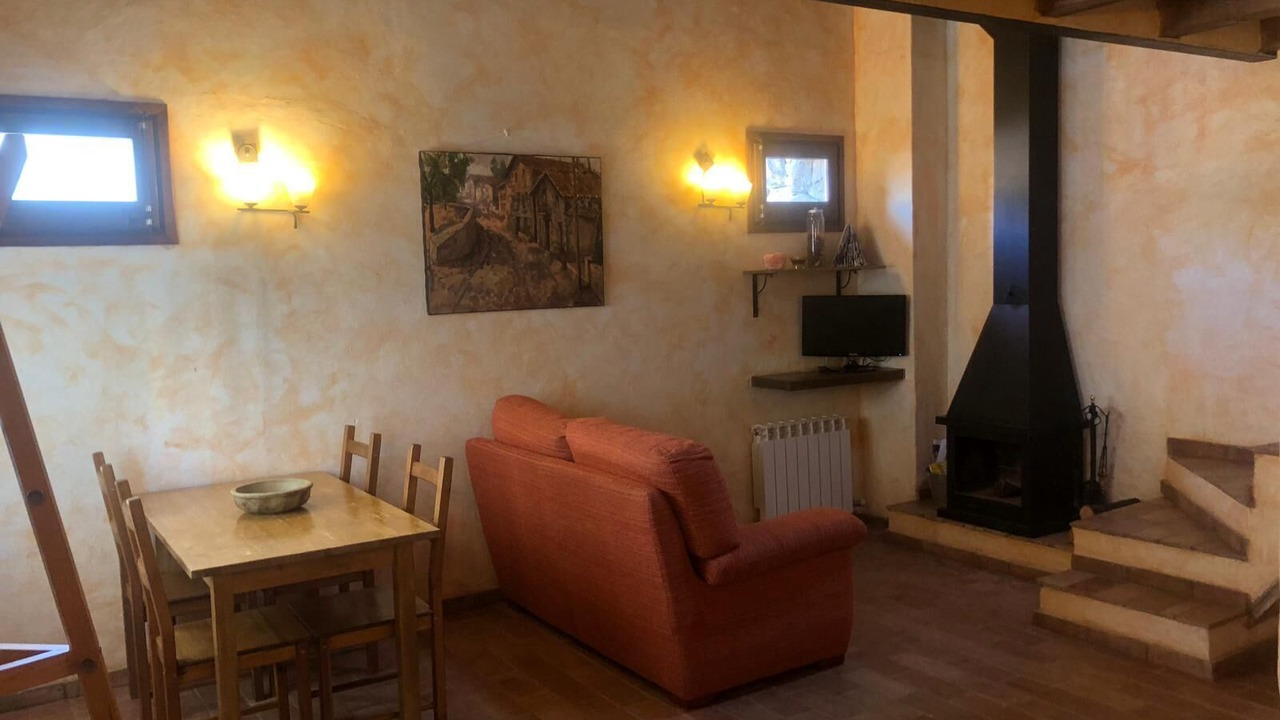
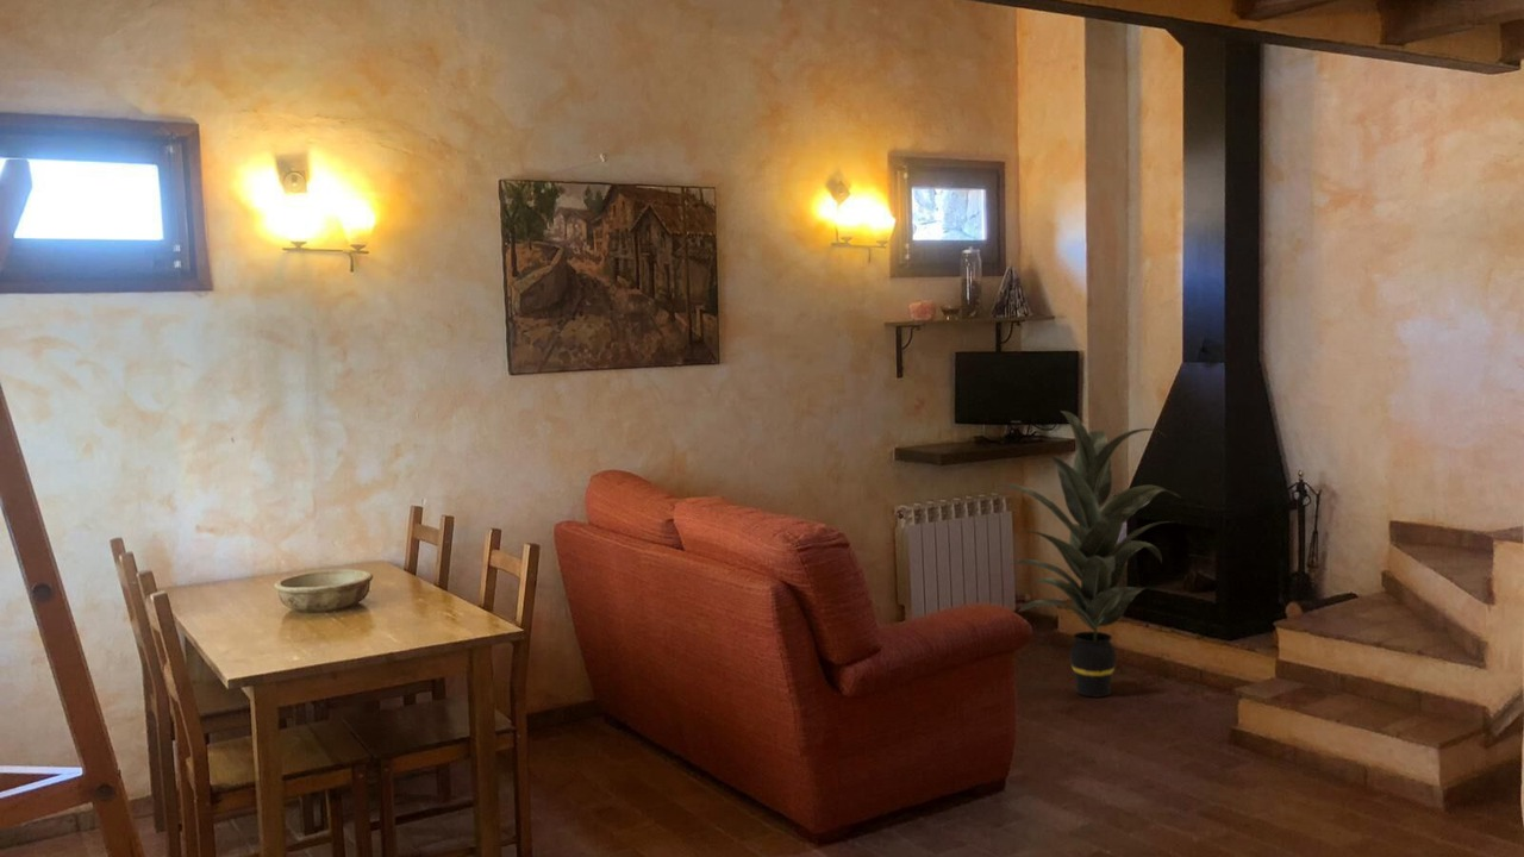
+ indoor plant (1088, 551)
